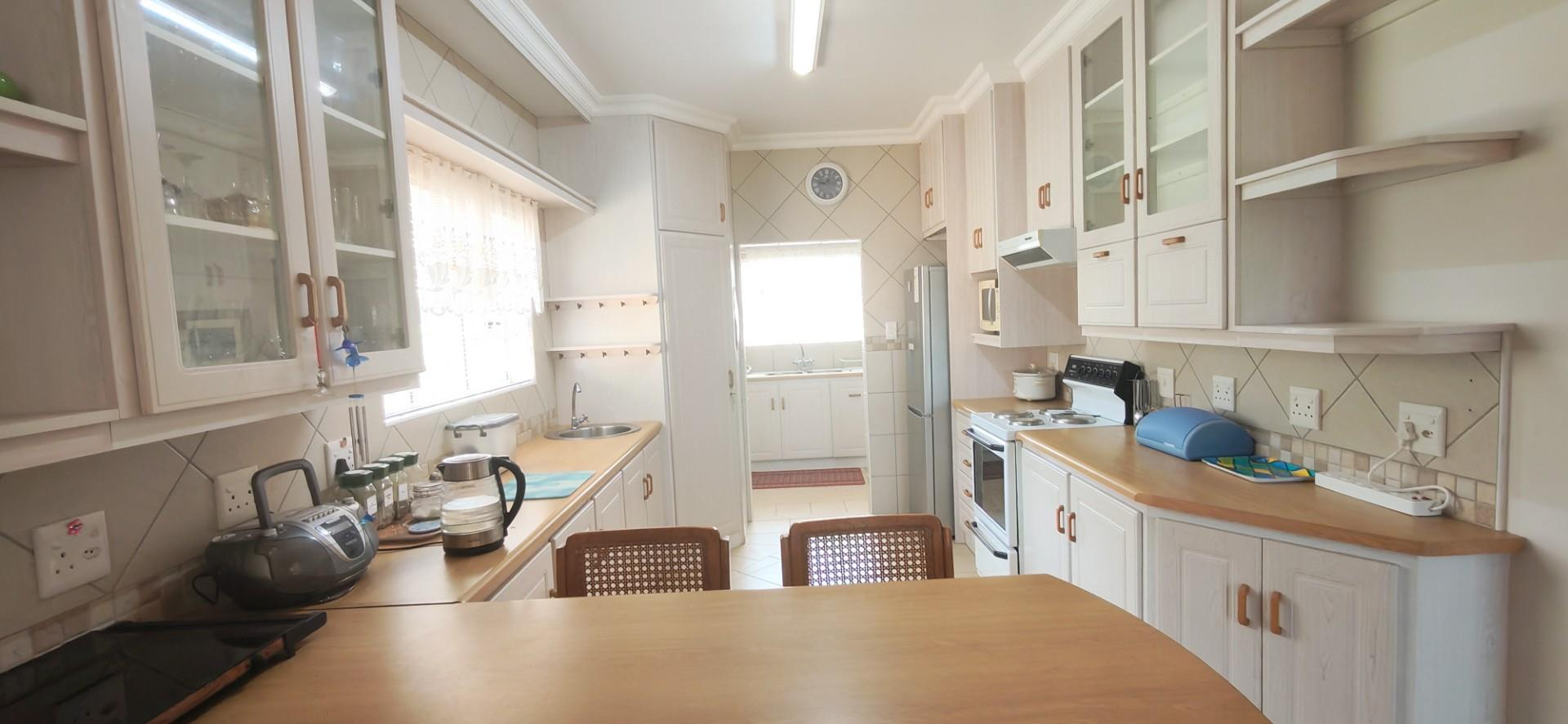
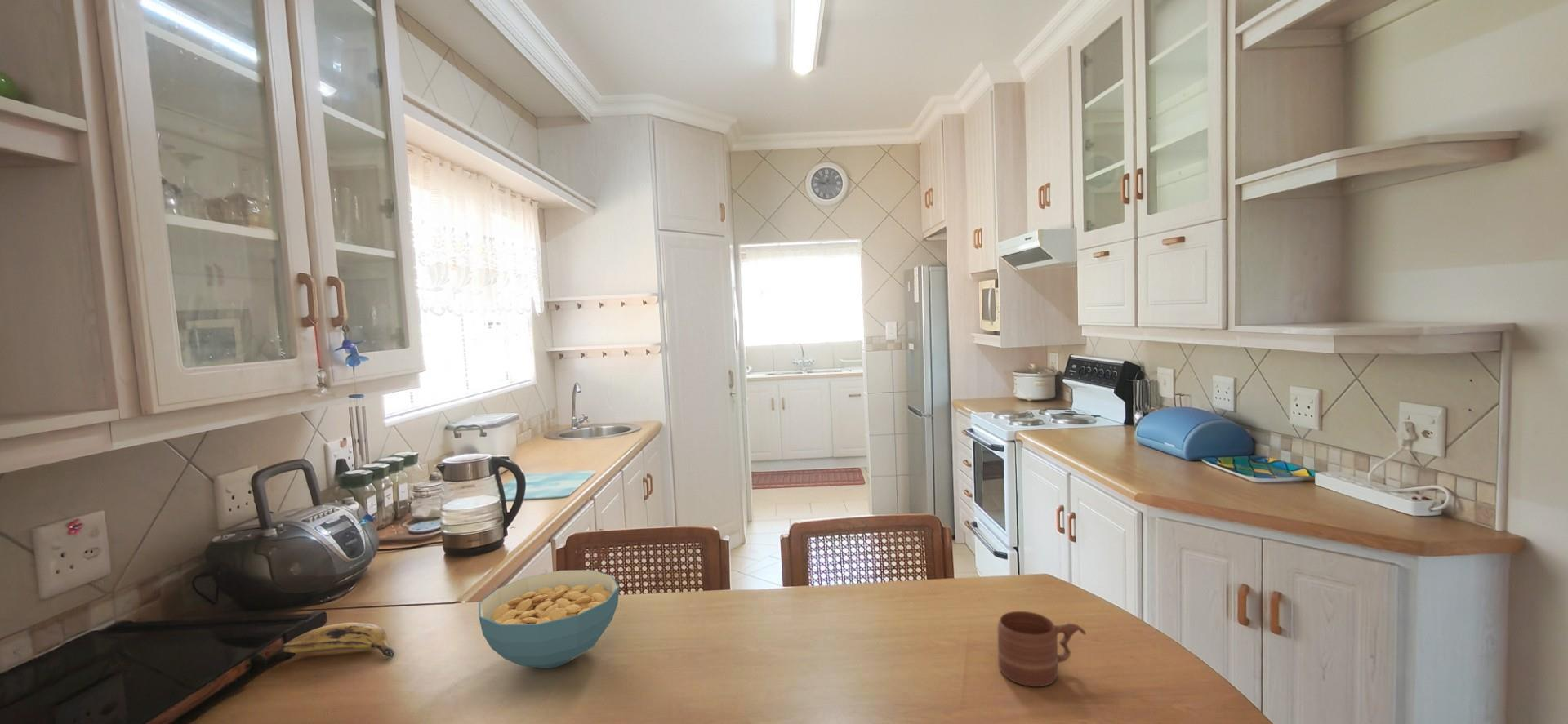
+ cereal bowl (552, 626)
+ banana (345, 639)
+ mug (1043, 646)
